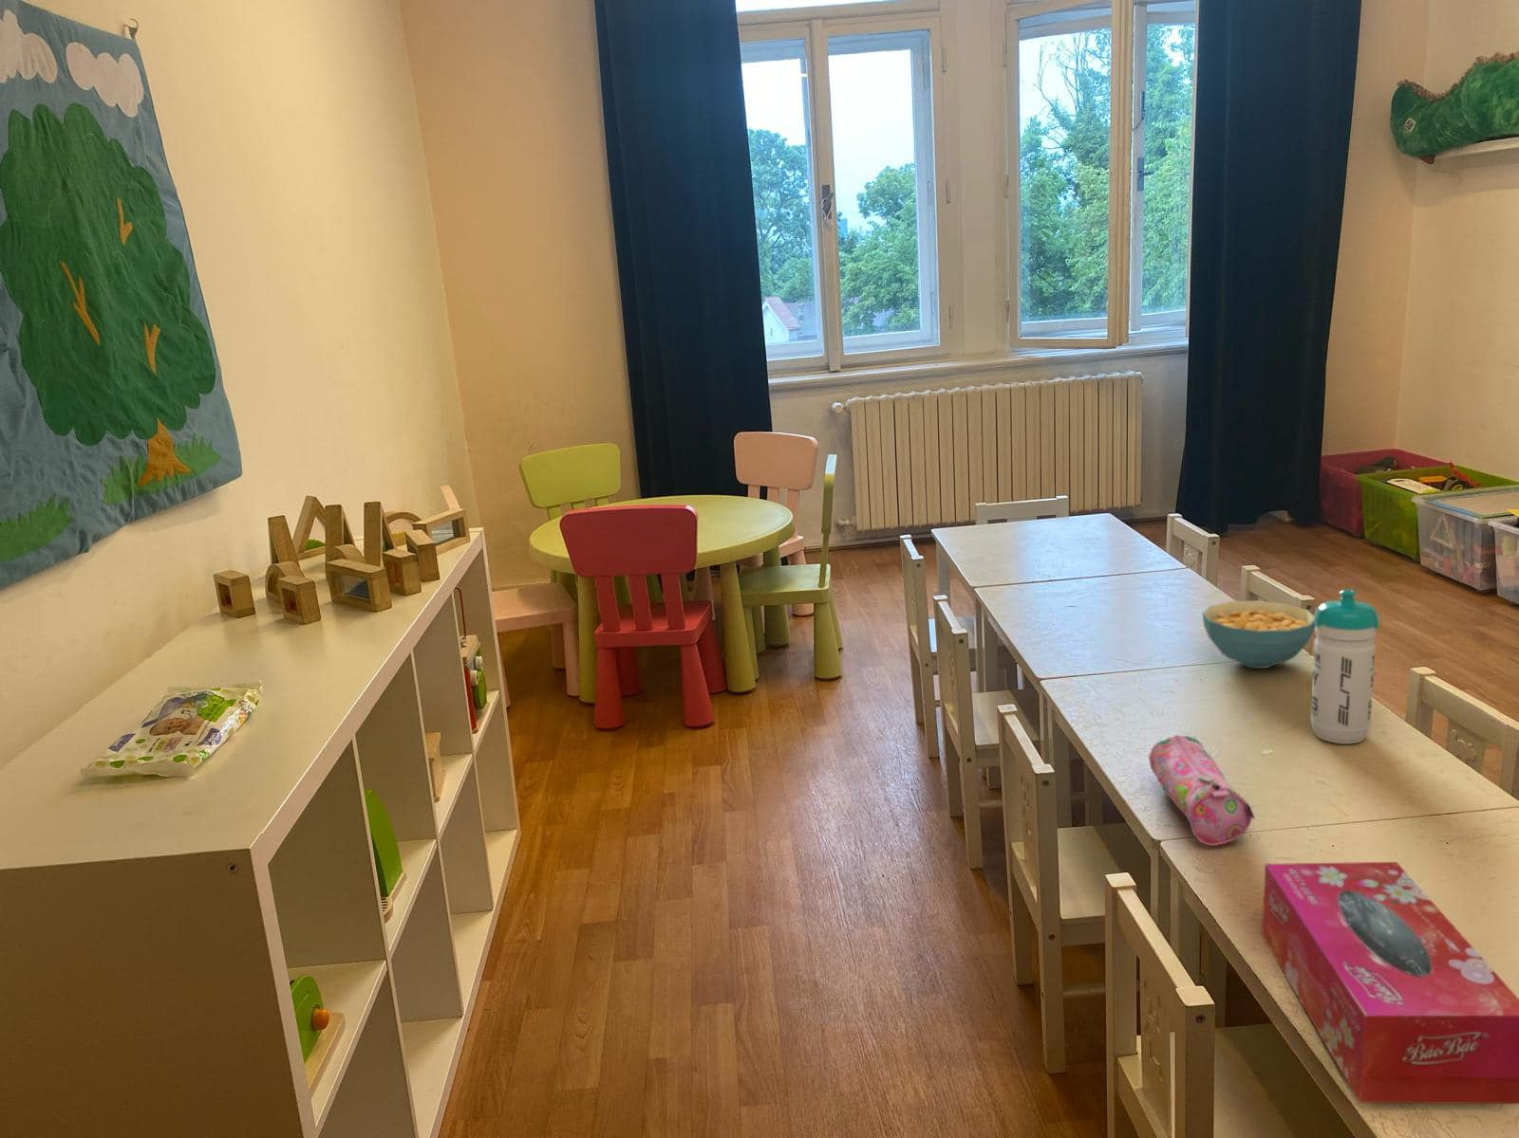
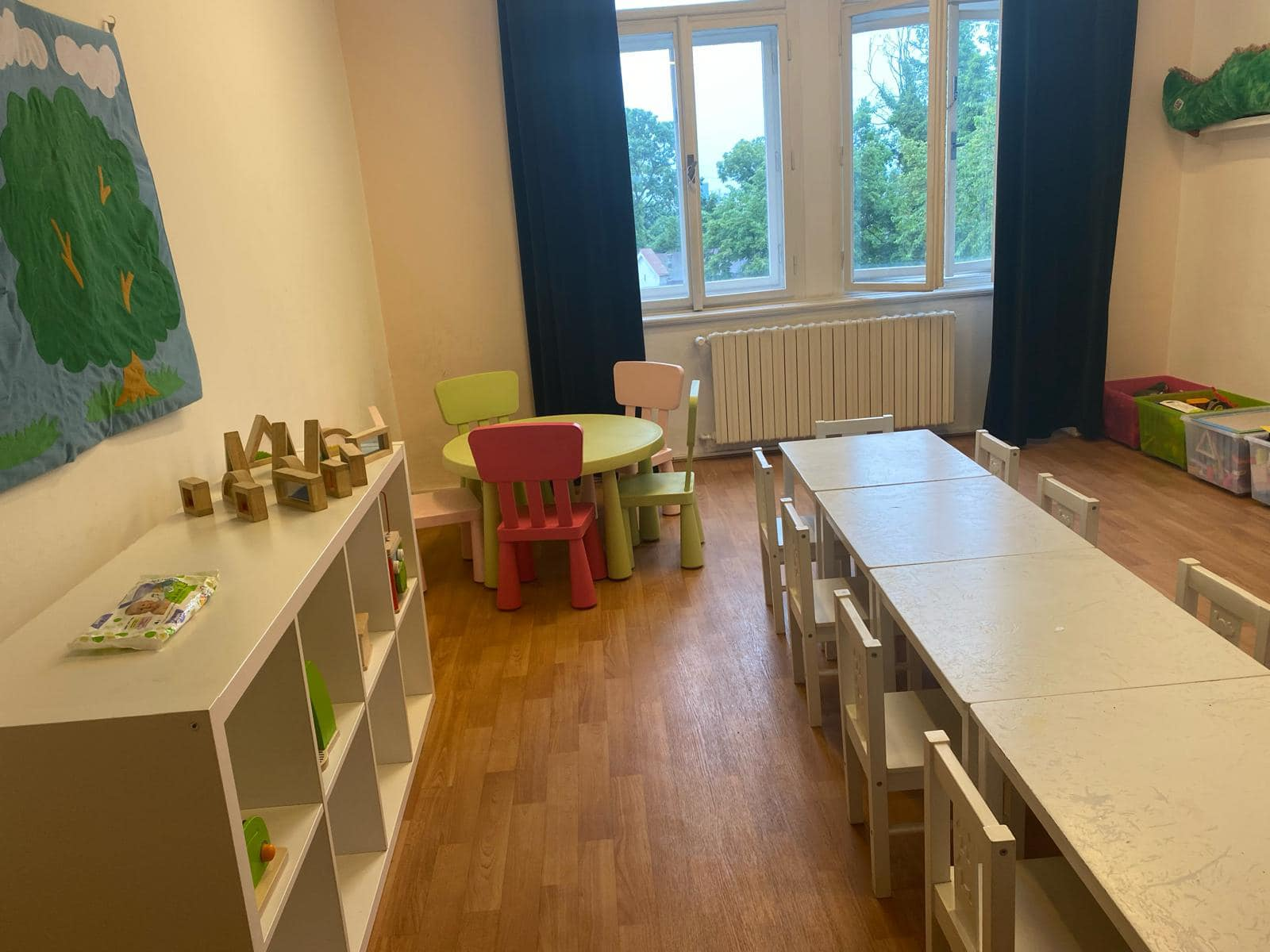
- water bottle (1343, 663)
- tissue box (1379, 971)
- cereal bowl (1257, 640)
- pencil case (1198, 787)
